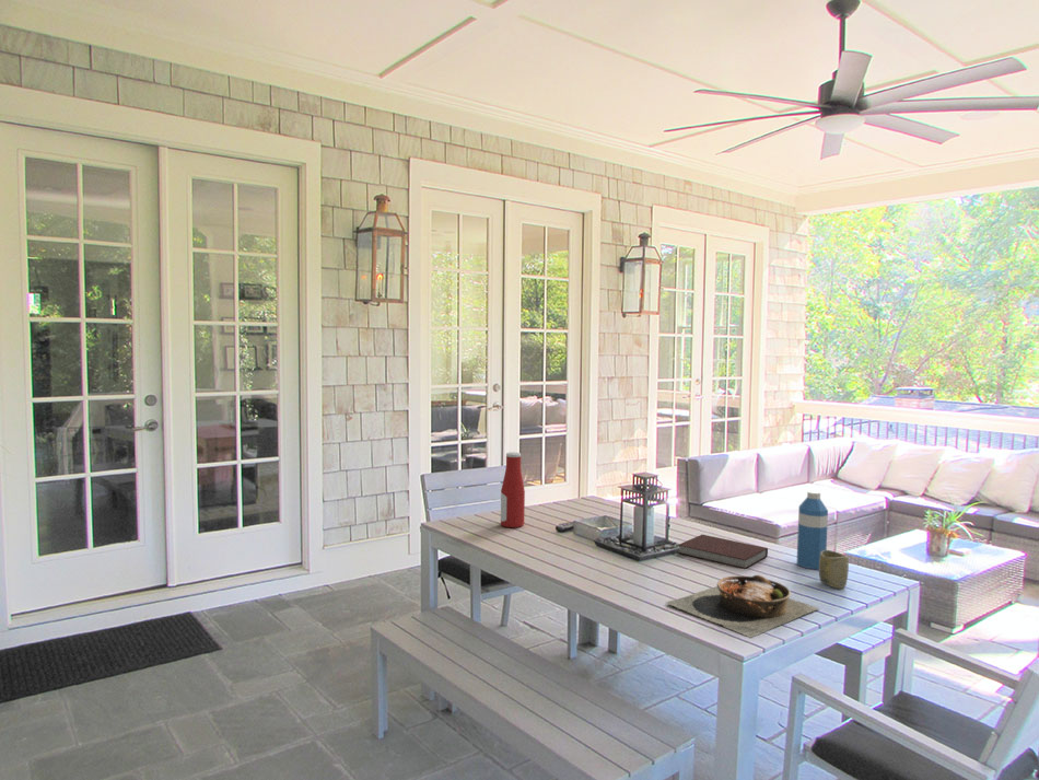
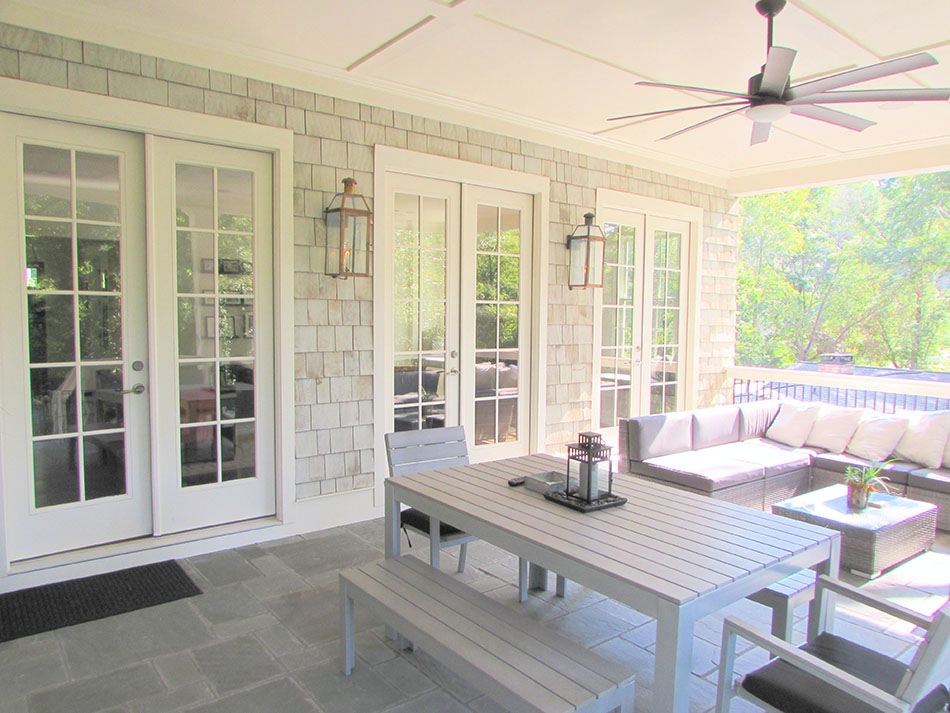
- bottle (512, 489)
- bowl (742, 595)
- cup (833, 569)
- water bottle (812, 528)
- notebook (722, 550)
